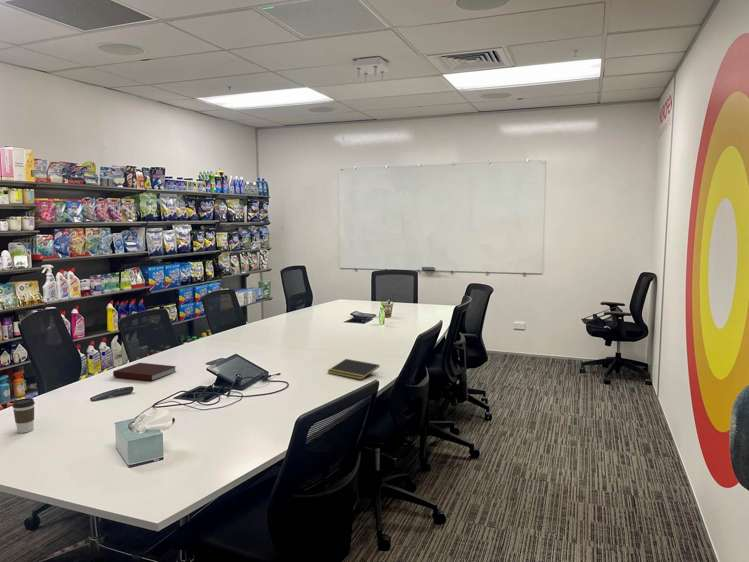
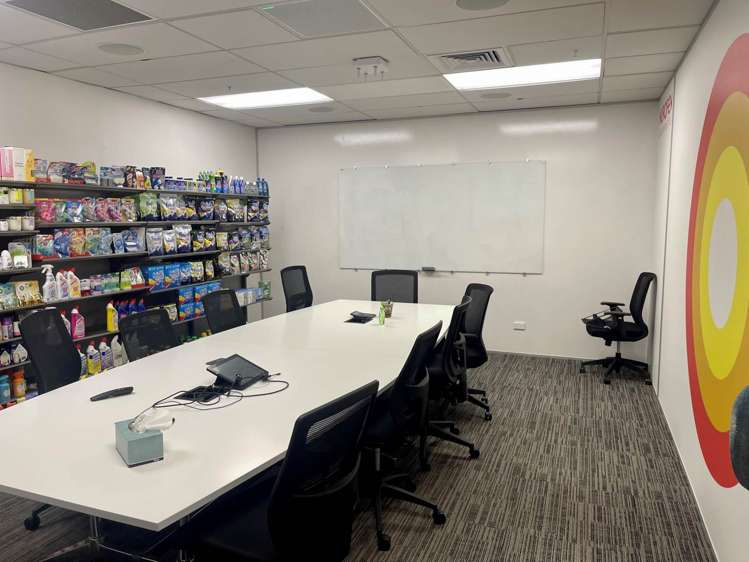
- coffee cup (24, 415)
- notebook (145, 371)
- notepad (353, 368)
